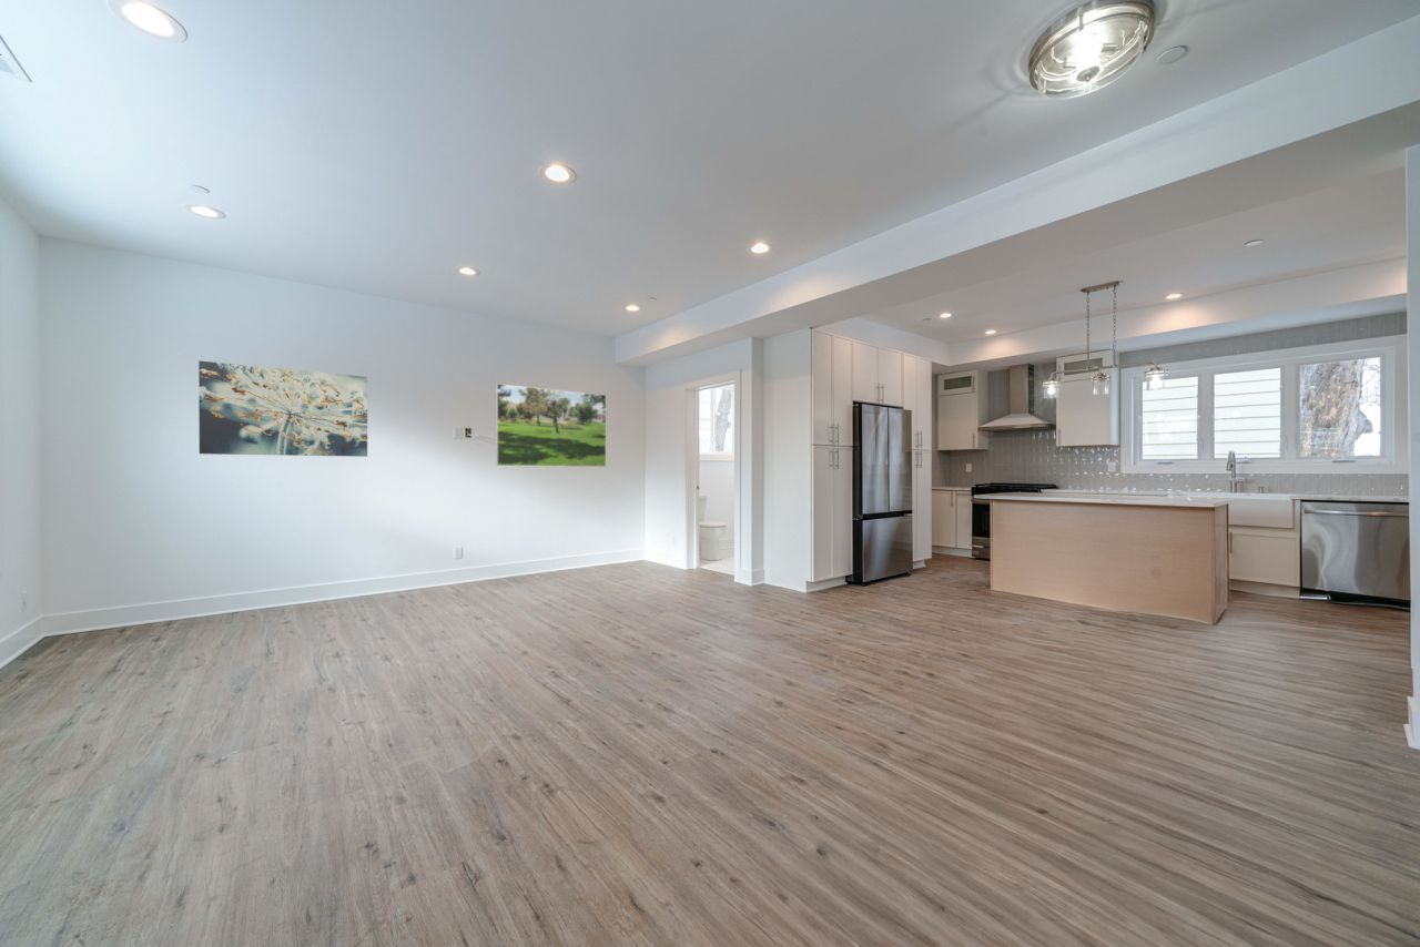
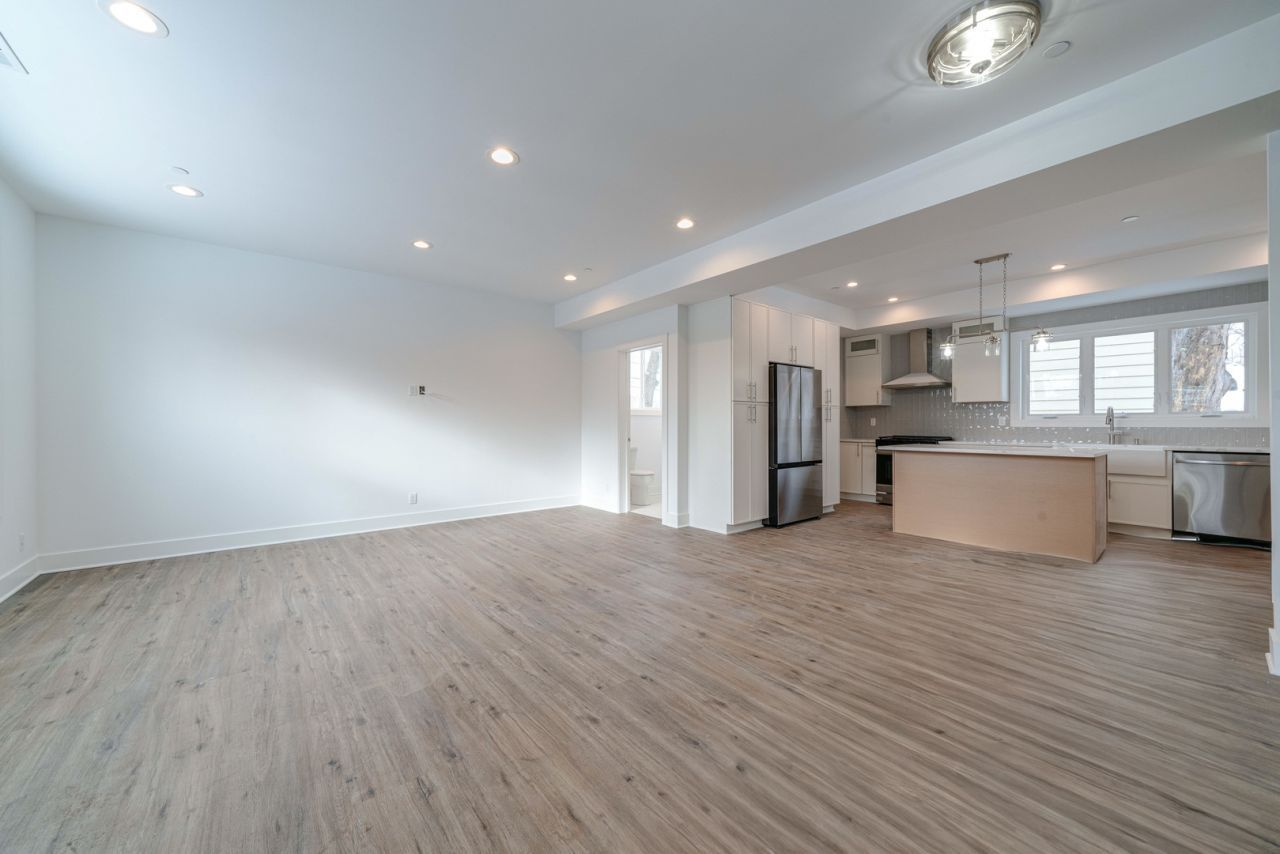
- wall art (290, 413)
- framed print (555, 428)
